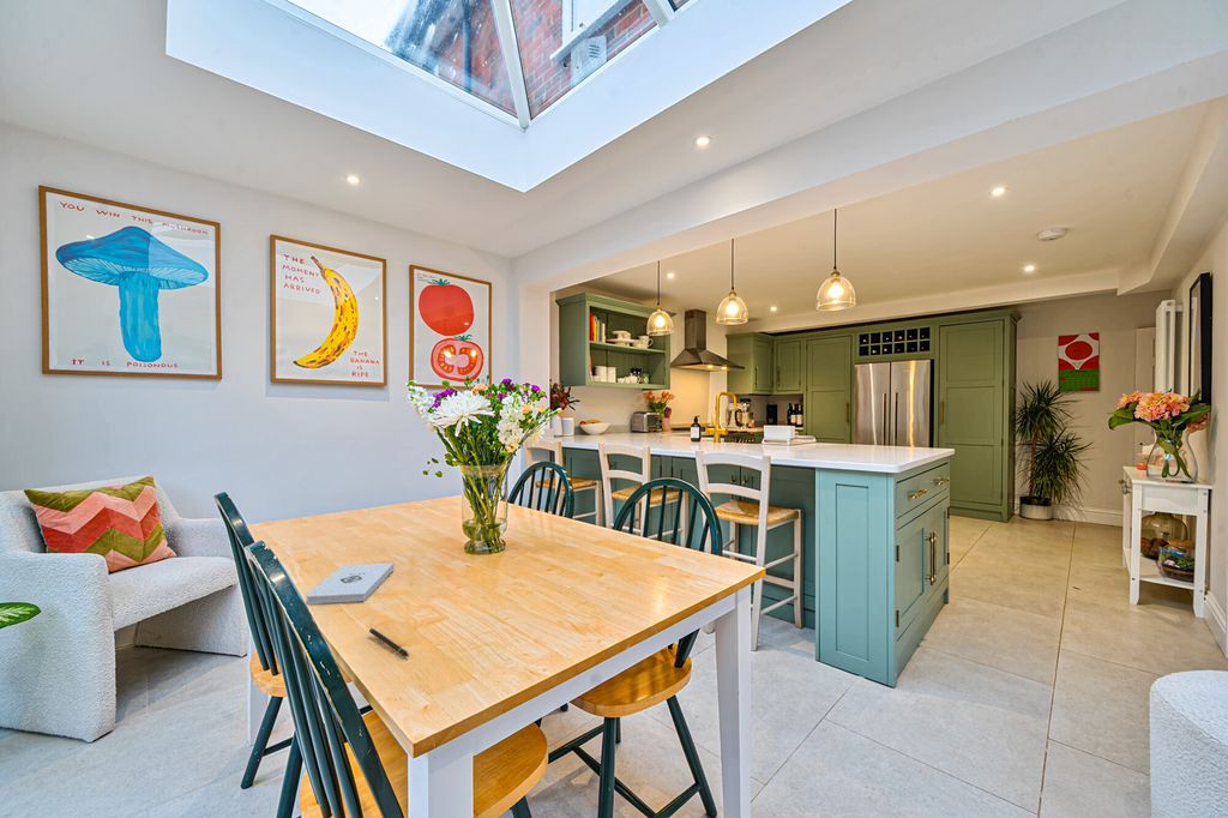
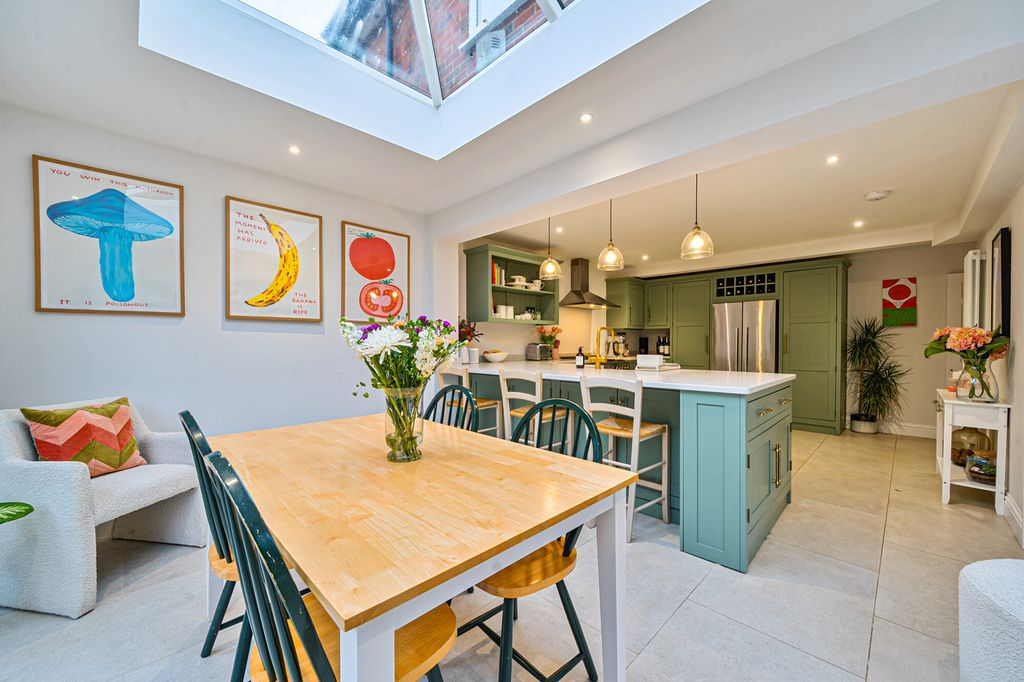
- notepad (353, 582)
- pen (389, 642)
